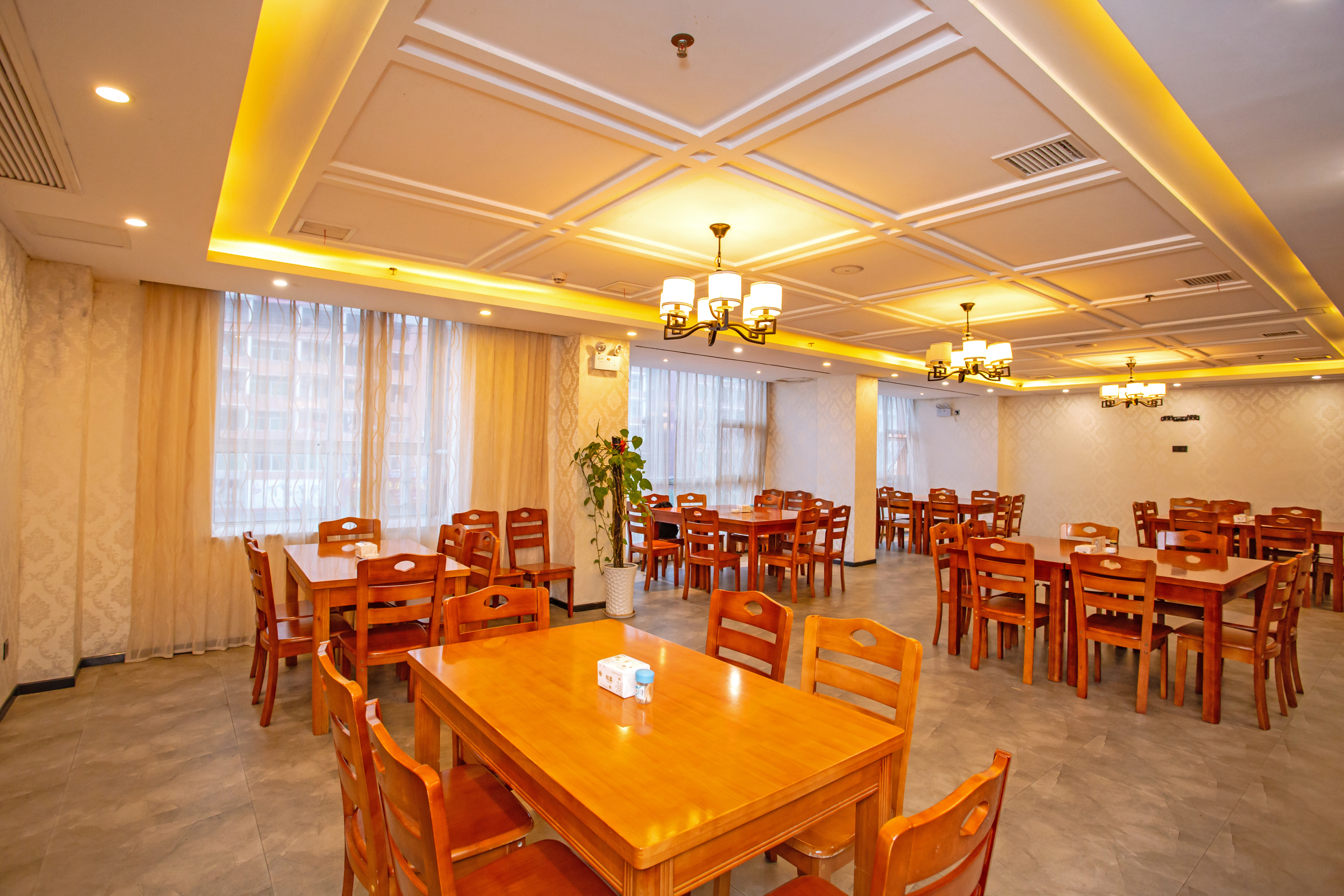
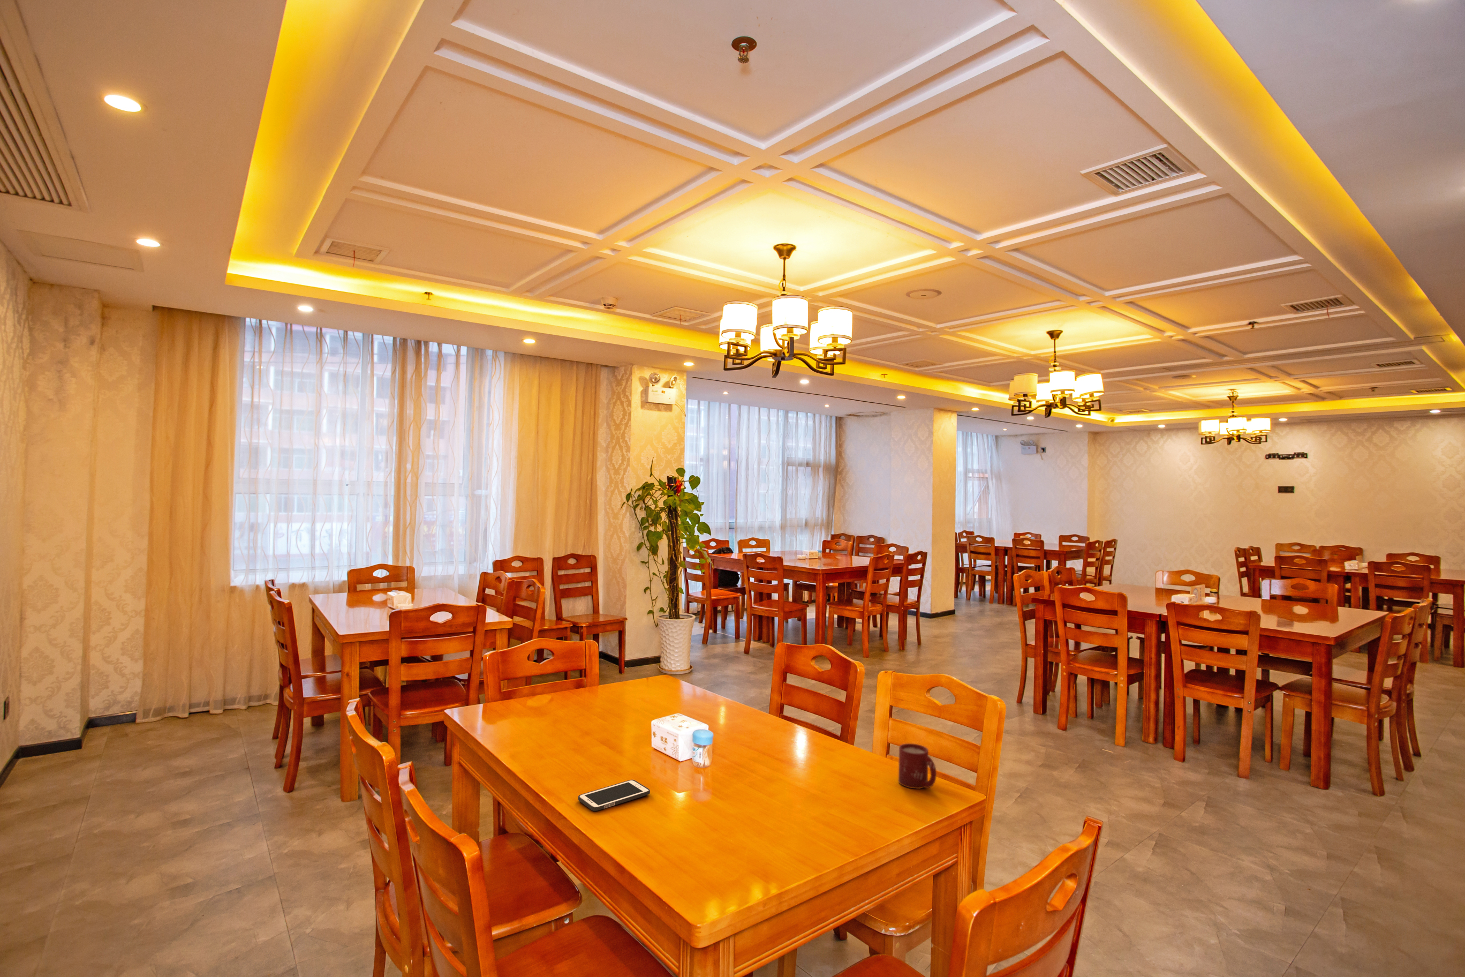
+ cup (918, 768)
+ cell phone (614, 795)
